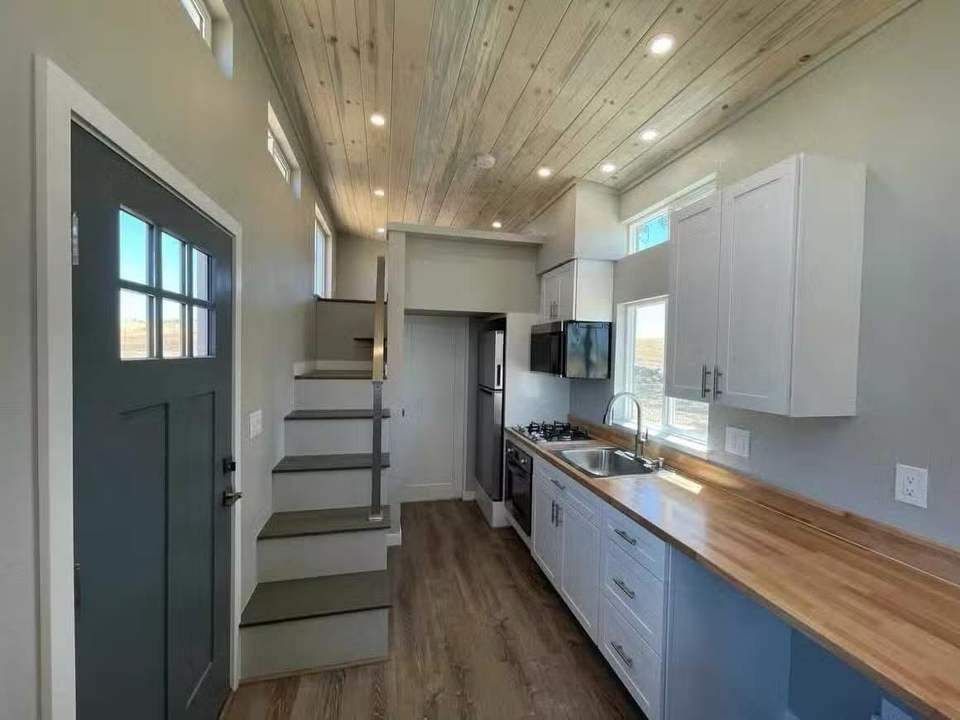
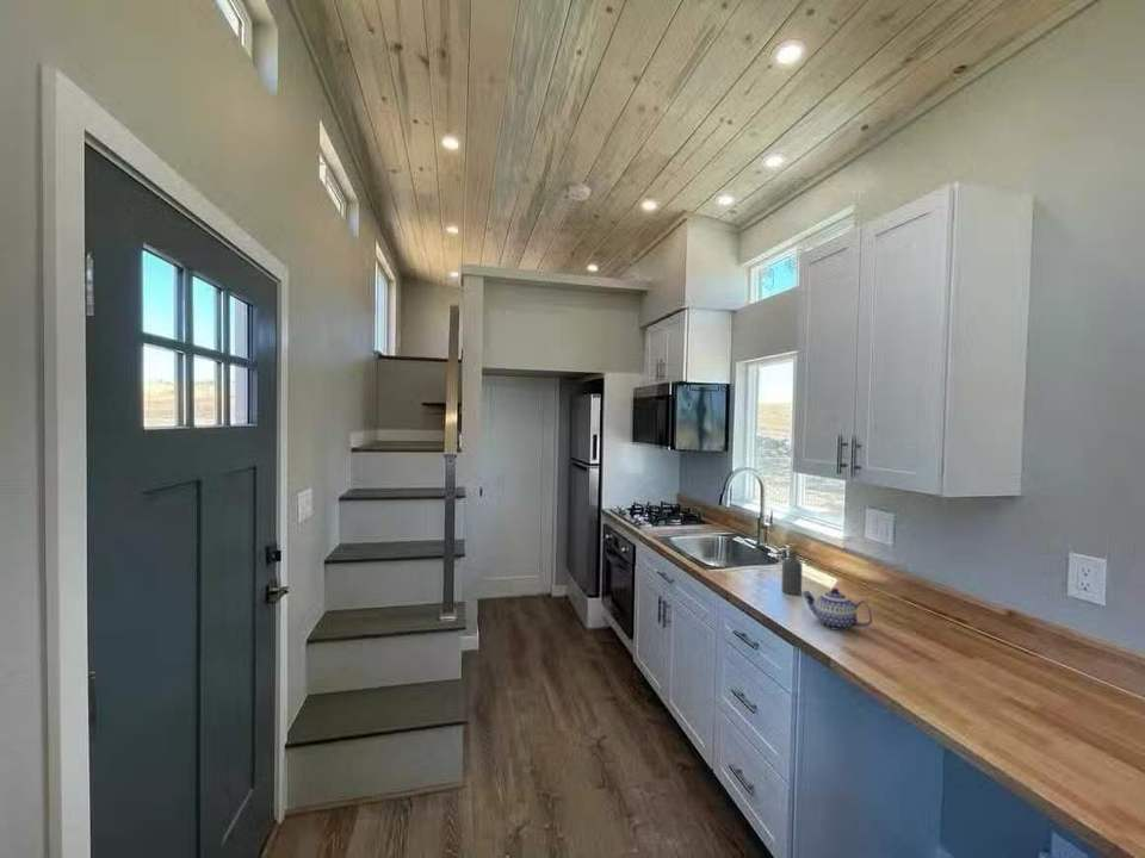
+ bottle (792, 567)
+ teapot (836, 607)
